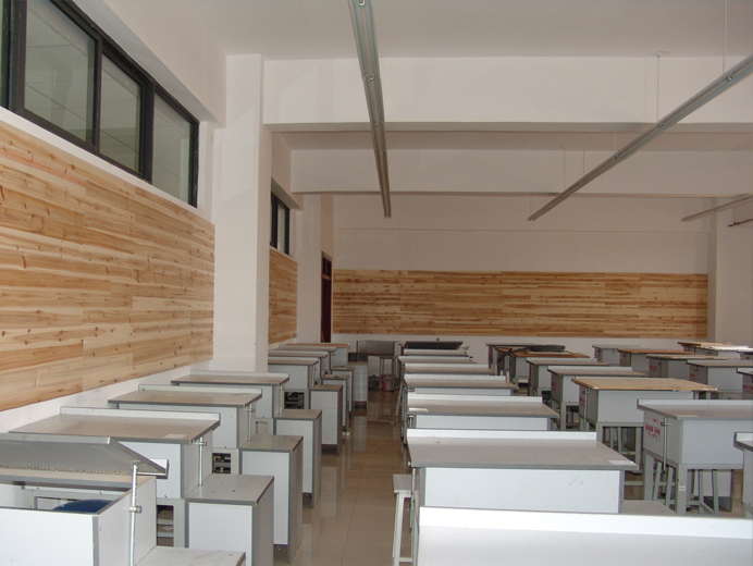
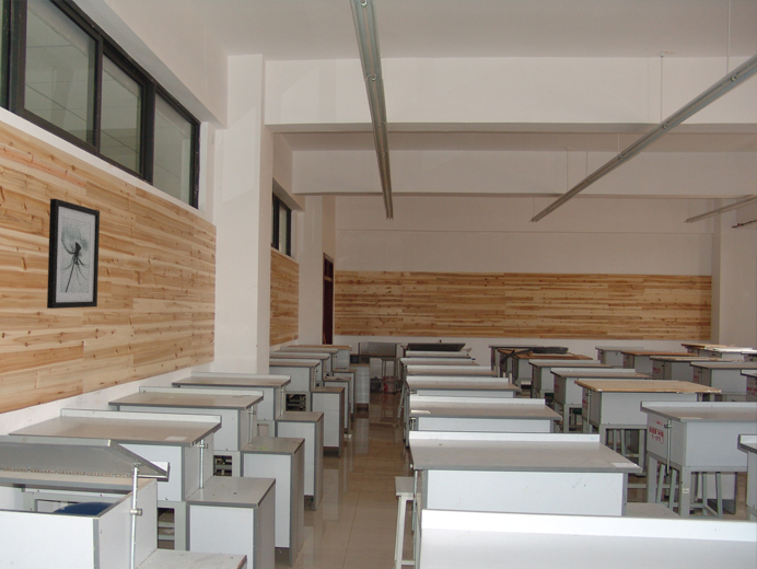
+ wall art (74, 256)
